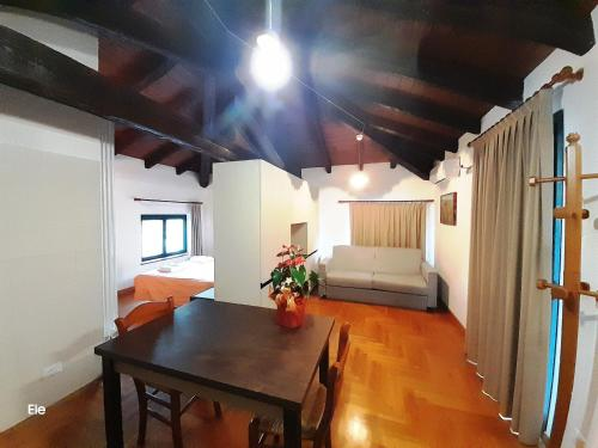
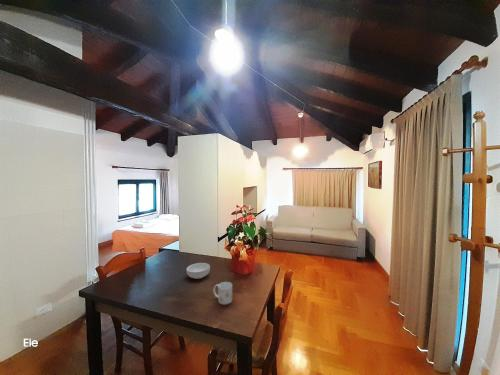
+ cereal bowl (198, 271)
+ mug (222, 292)
